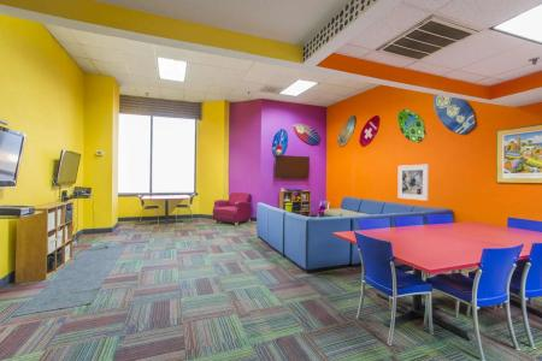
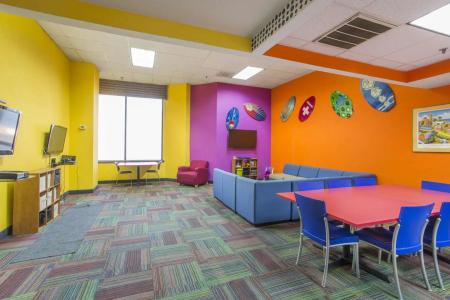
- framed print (412, 182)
